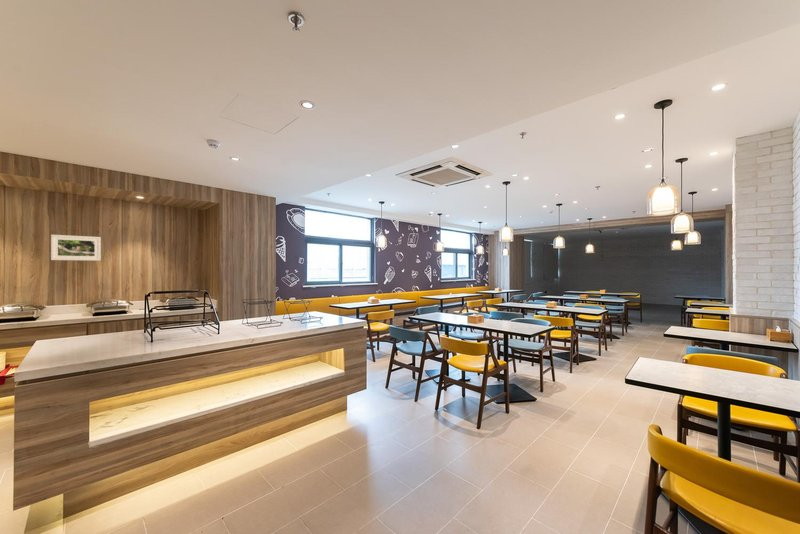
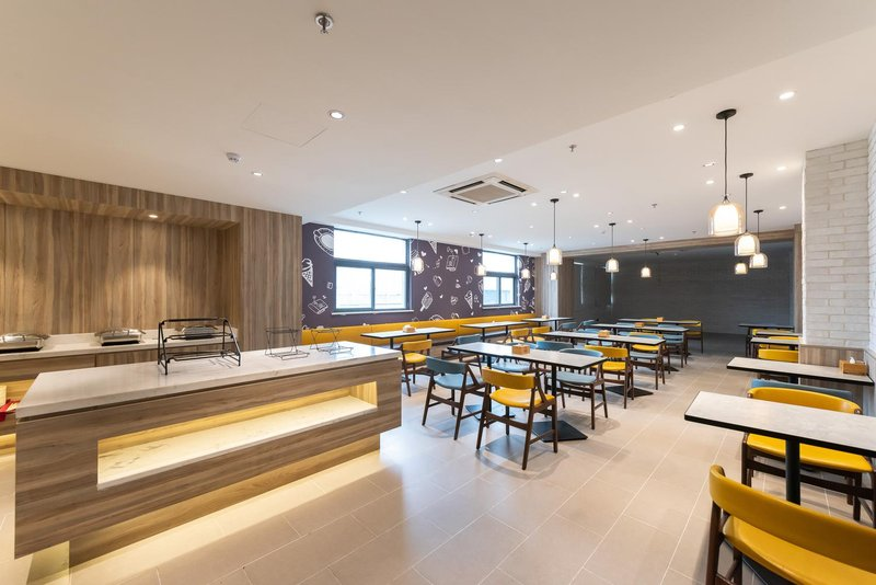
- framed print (76, 248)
